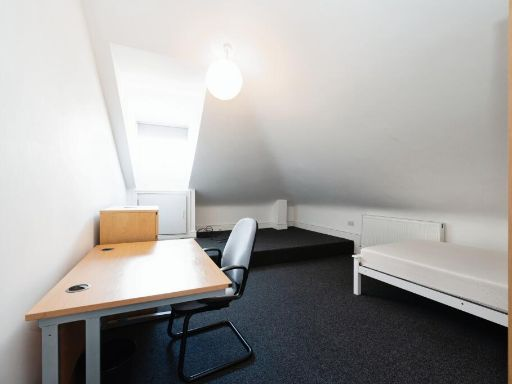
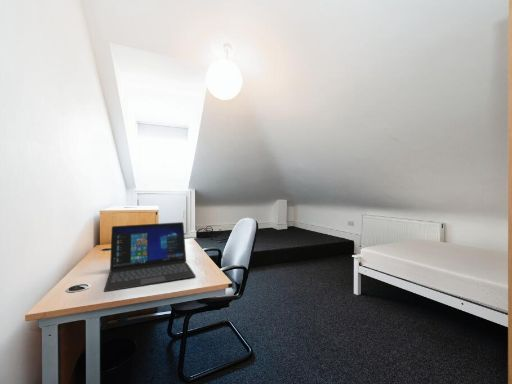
+ laptop (151, 250)
